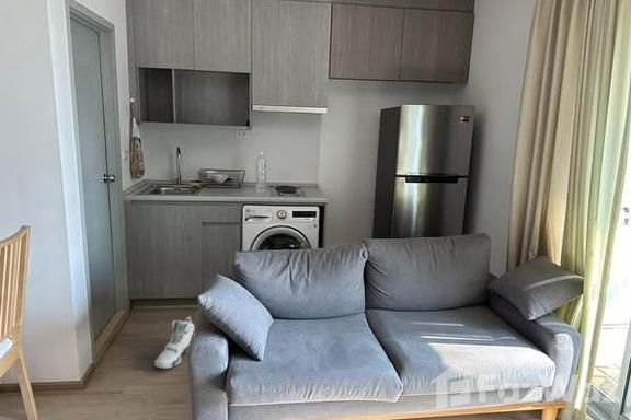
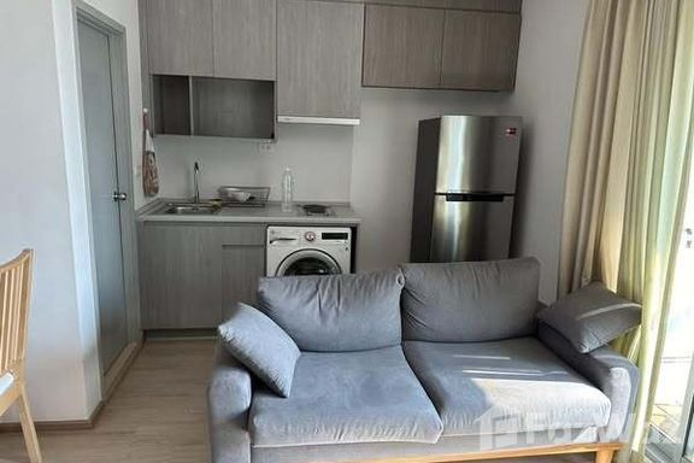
- sneaker (175, 340)
